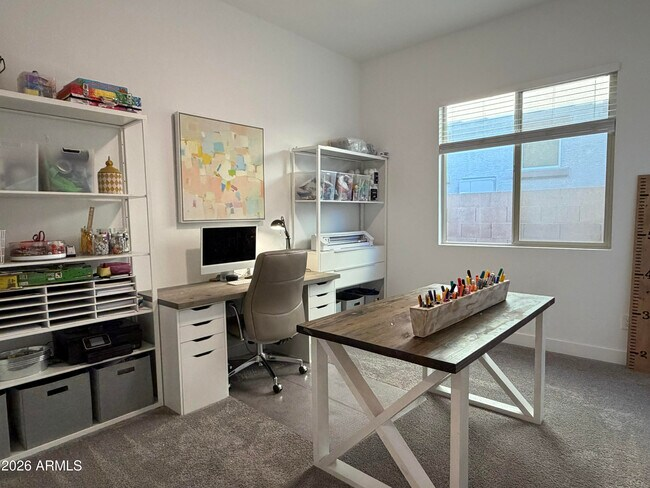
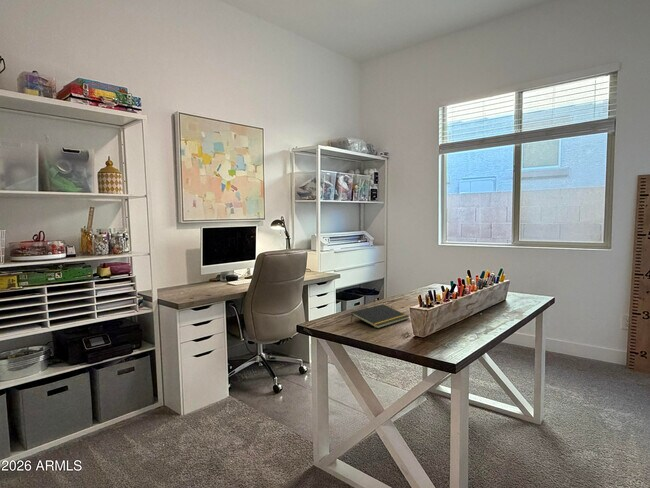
+ notepad (380, 315)
